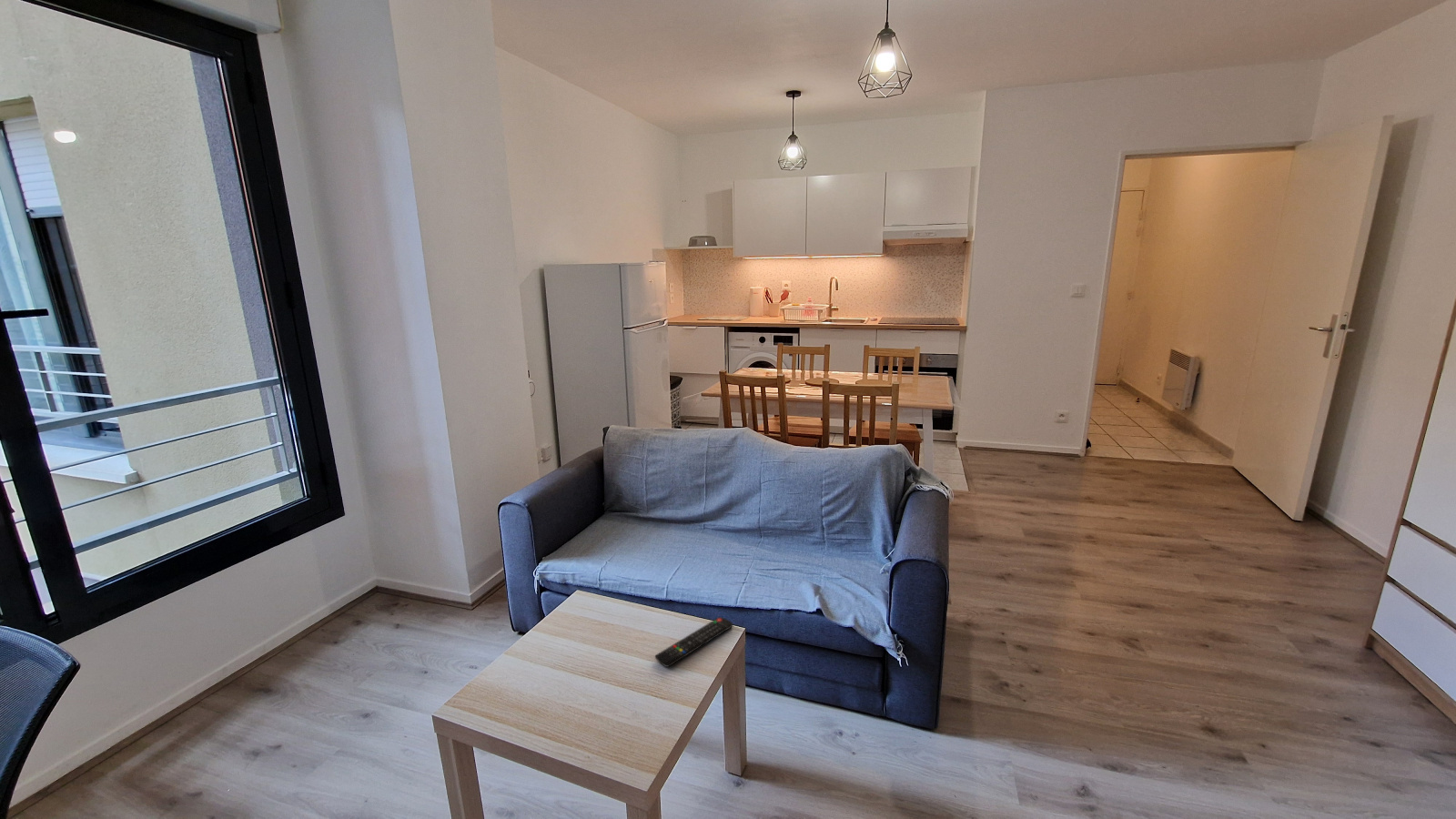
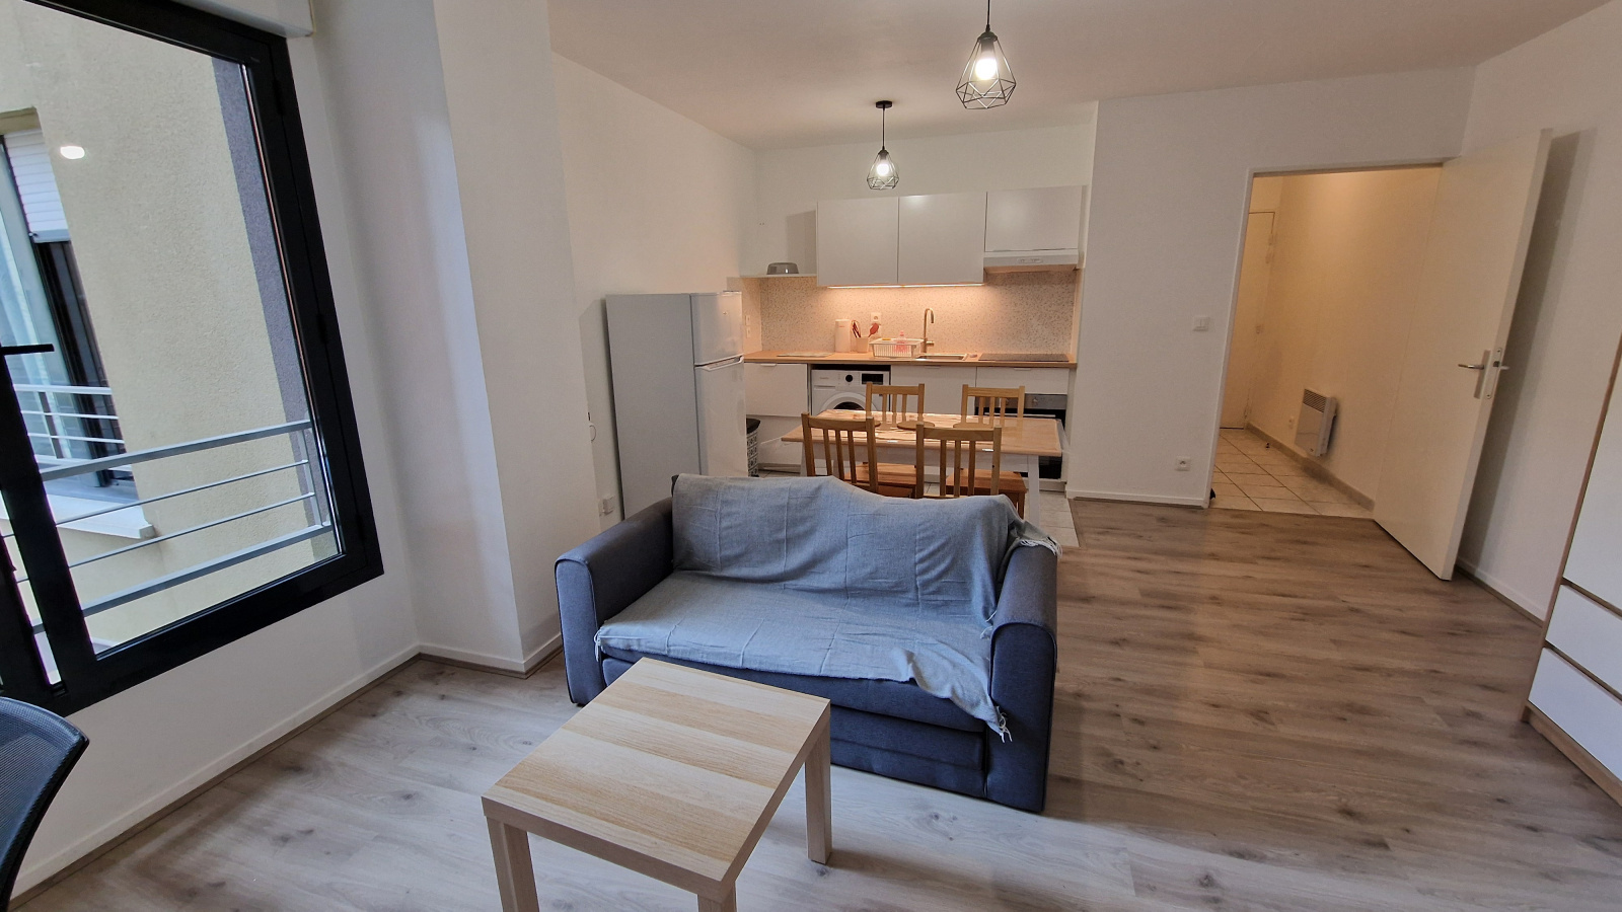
- remote control (696, 641)
